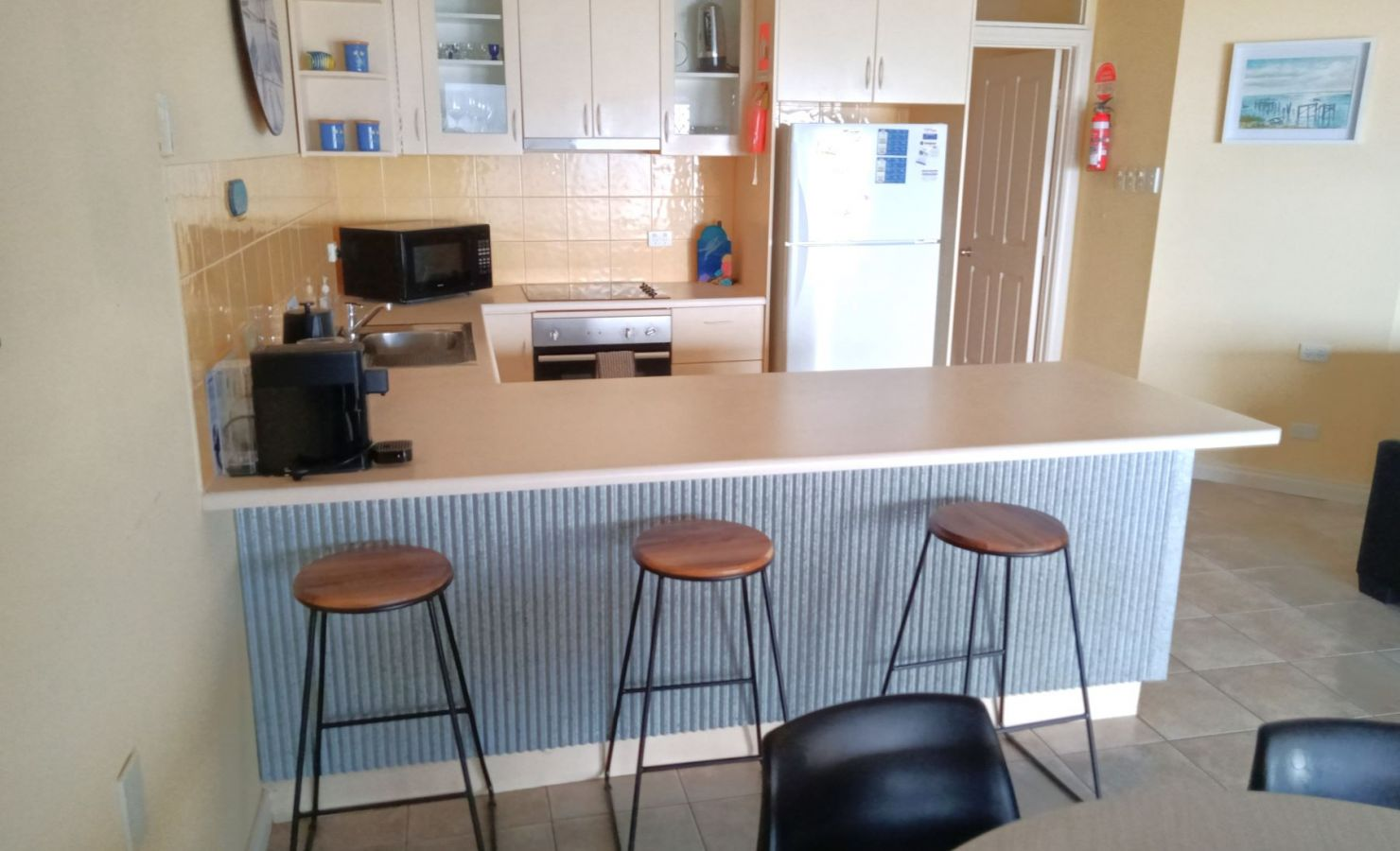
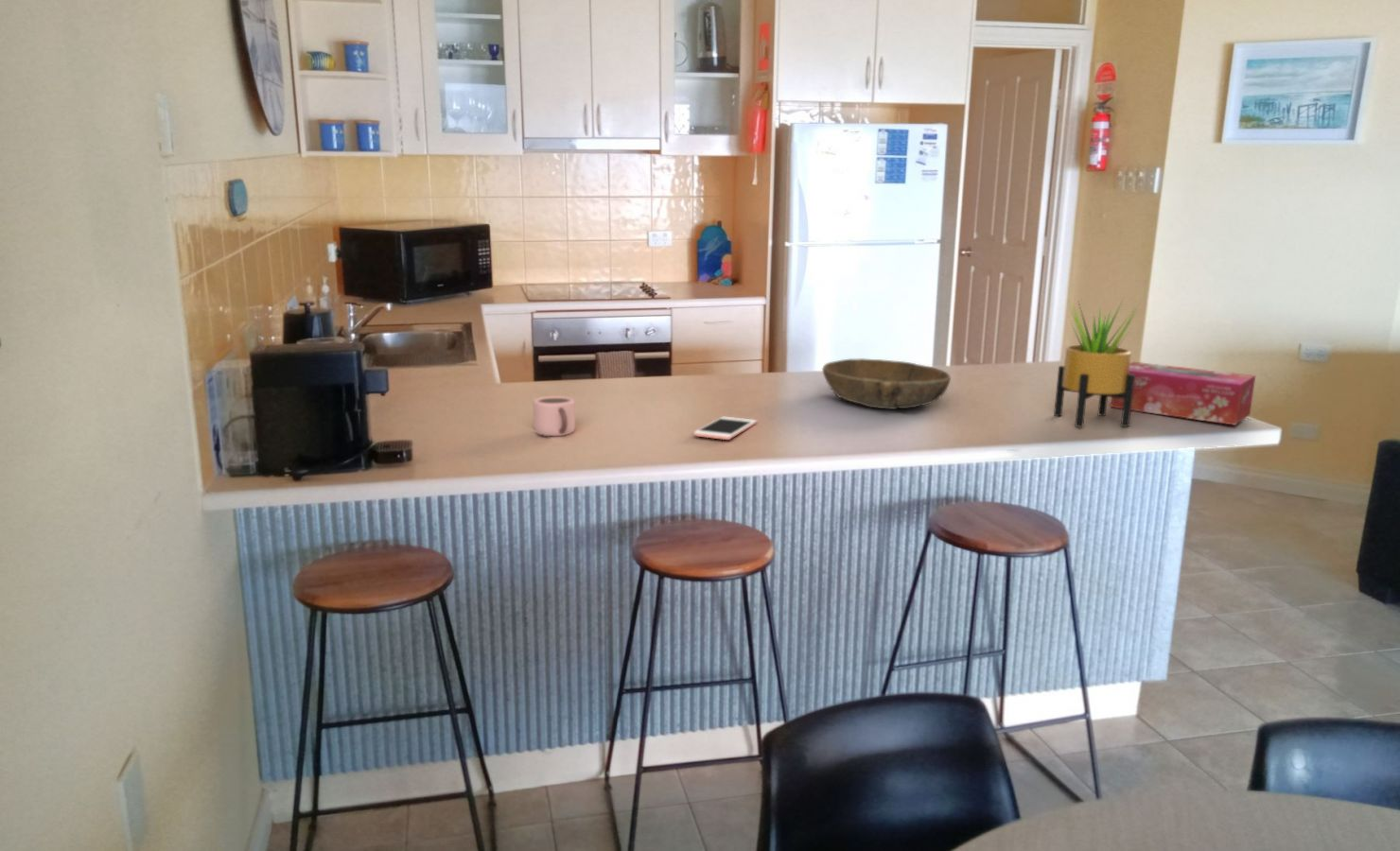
+ mug (556, 417)
+ potted plant (1096, 359)
+ cell phone (726, 427)
+ tissue box (1181, 391)
+ bowl (884, 385)
